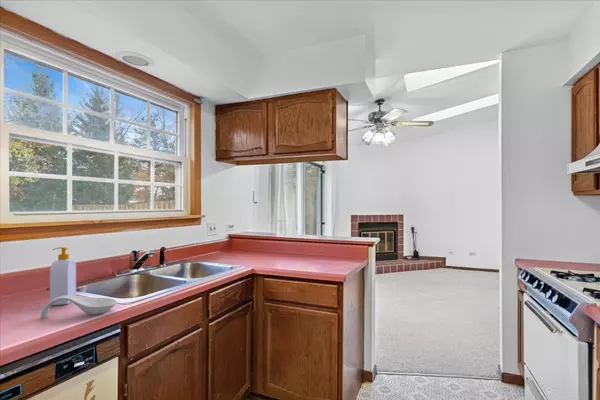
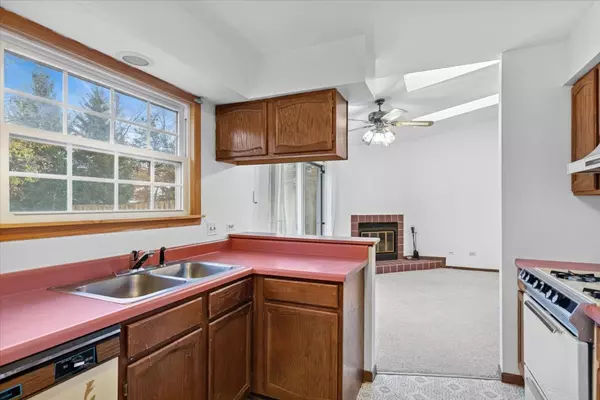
- soap bottle (62, 274)
- spoon rest (80, 304)
